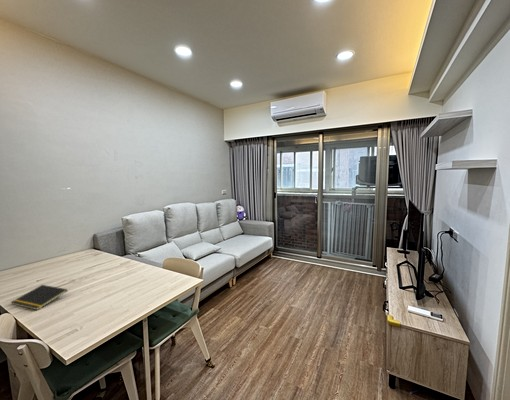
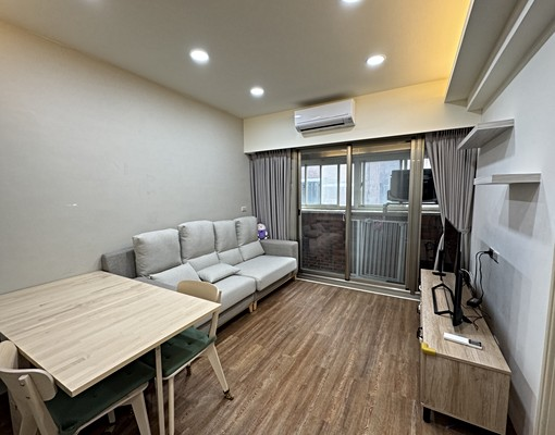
- notepad (40, 296)
